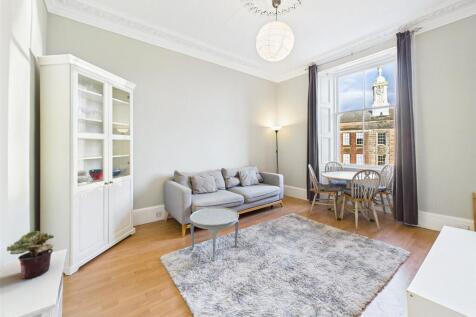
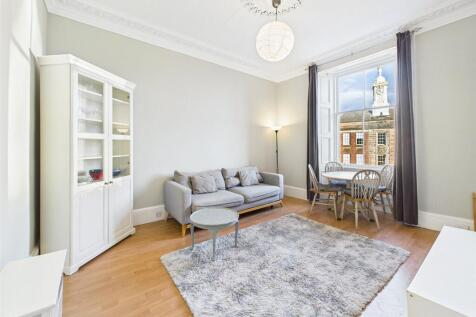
- potted plant (31, 252)
